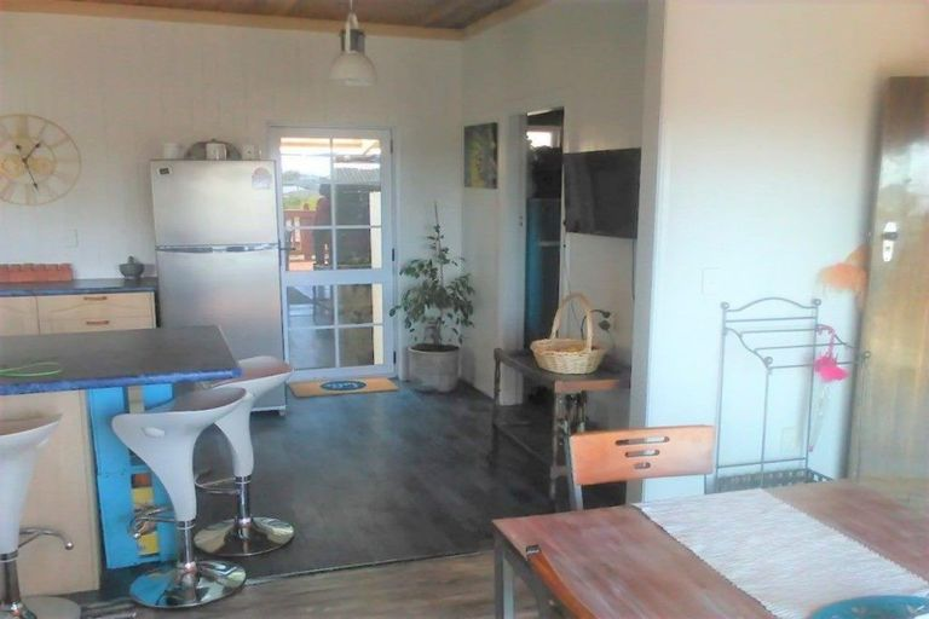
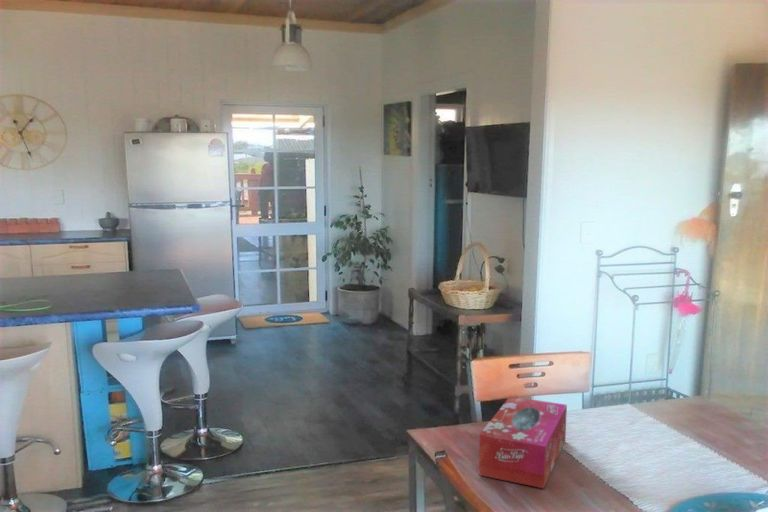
+ tissue box (525, 437)
